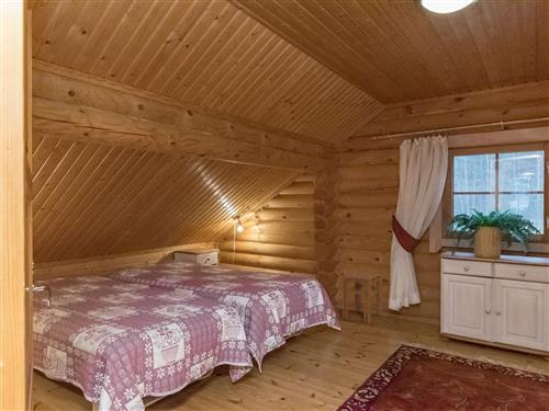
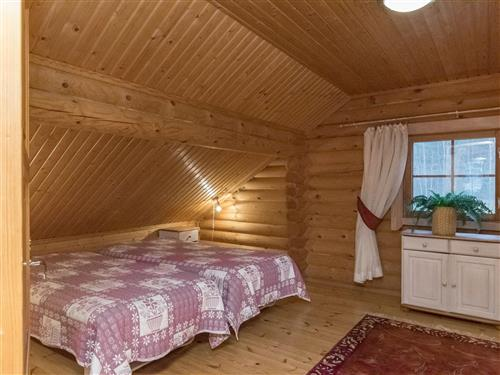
- stool (362, 294)
